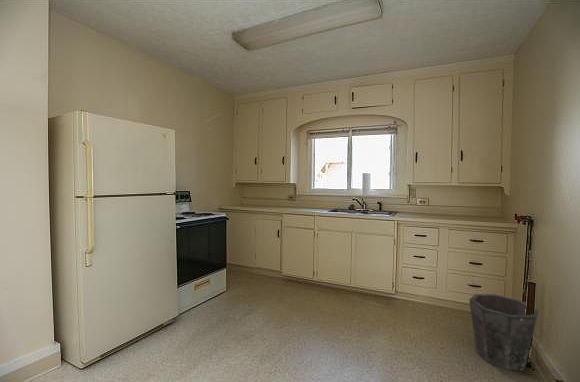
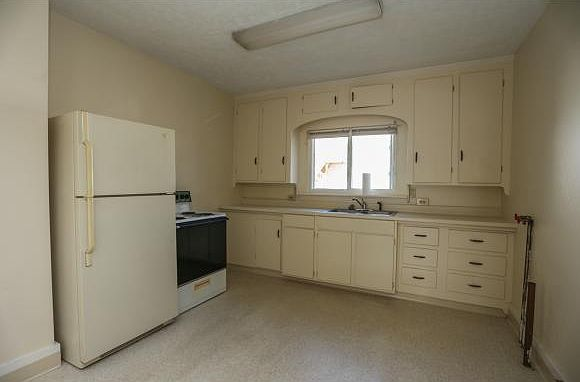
- waste bin (501, 331)
